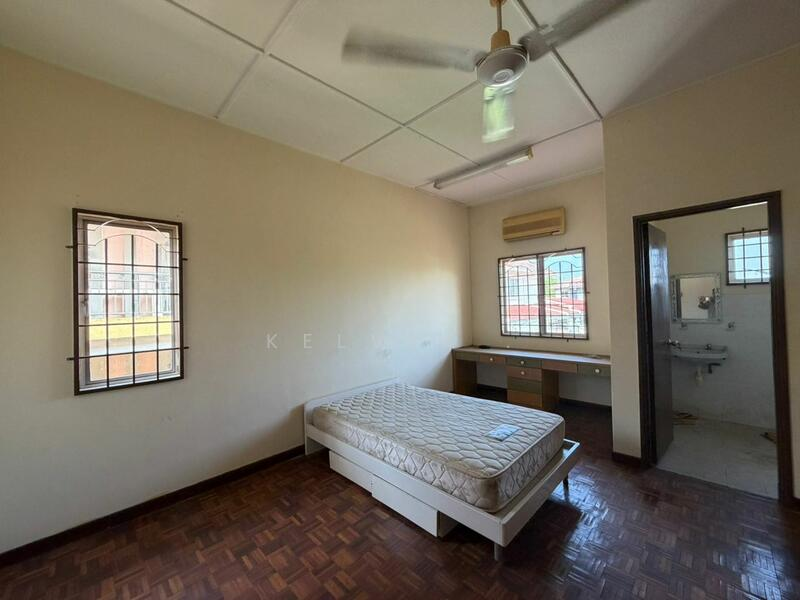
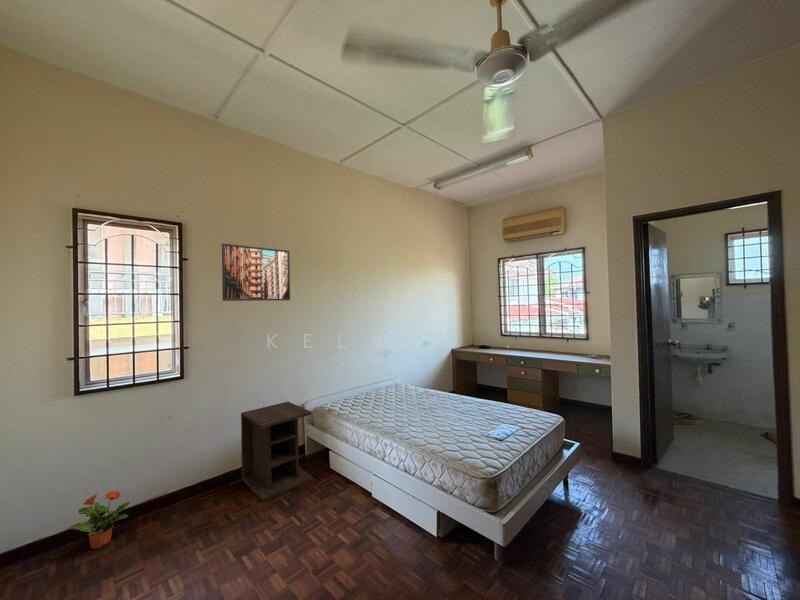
+ potted plant (101, 517)
+ nightstand (276, 445)
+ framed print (258, 273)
